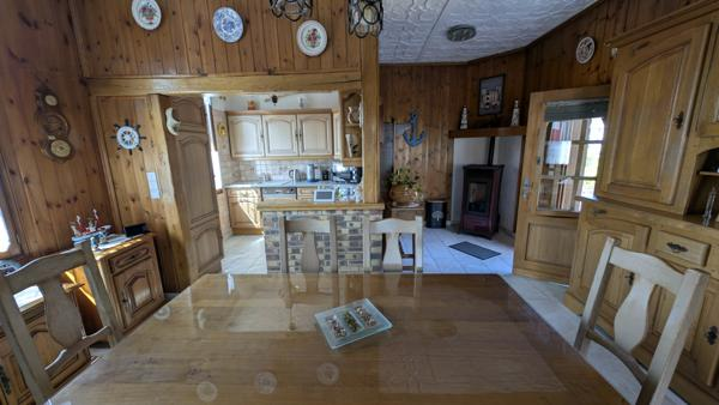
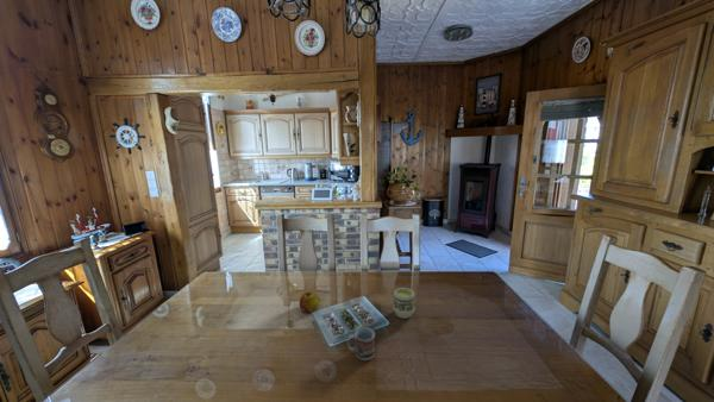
+ cup (361, 344)
+ cup (403, 302)
+ fruit (309, 301)
